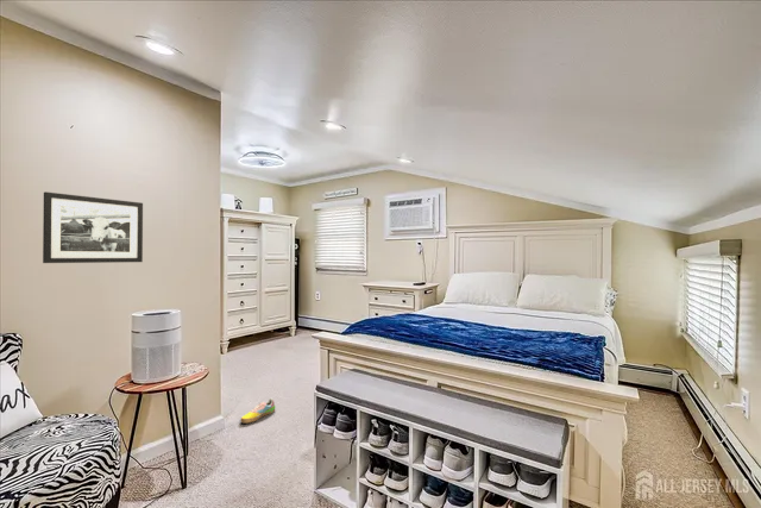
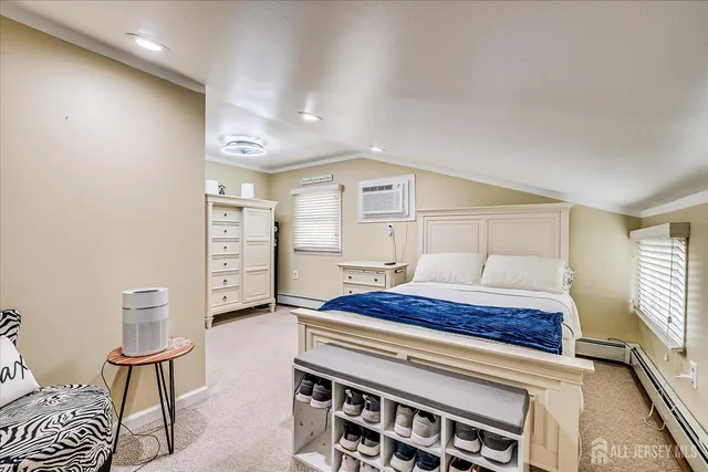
- shoe (258, 409)
- picture frame (96, 230)
